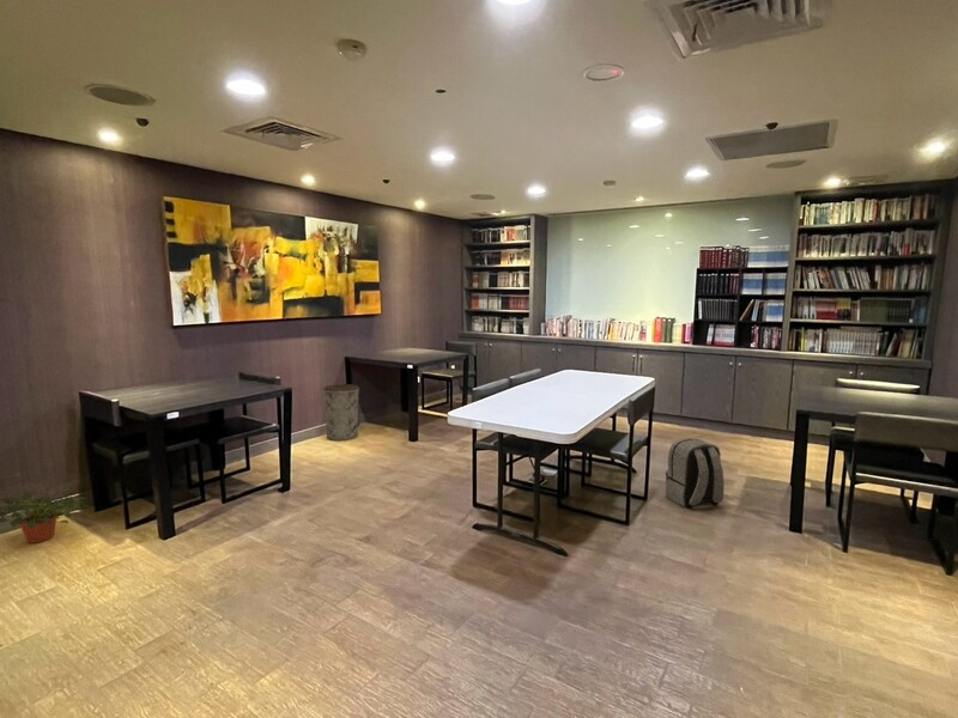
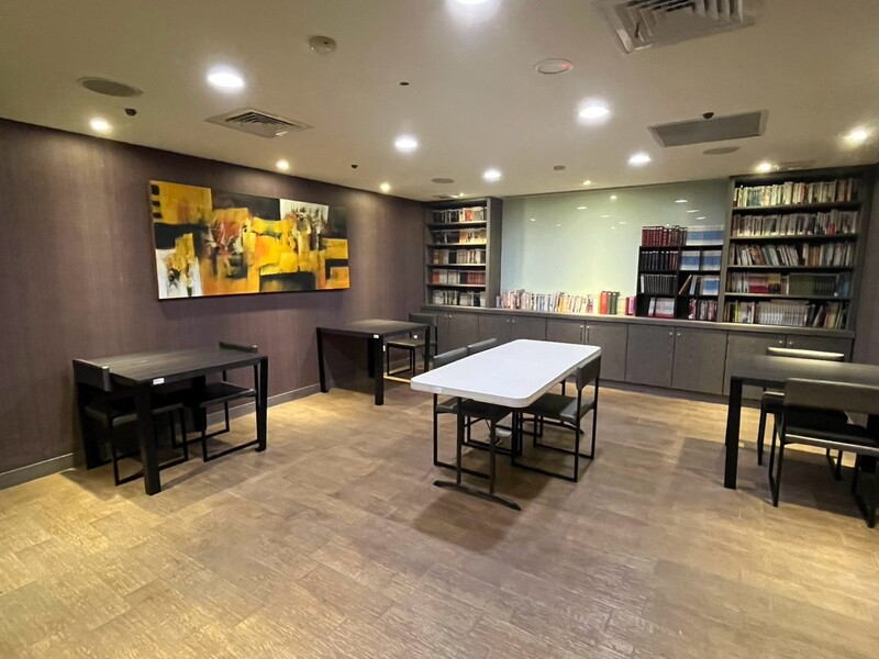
- backpack (696, 471)
- potted plant (44, 515)
- trash can (341, 410)
